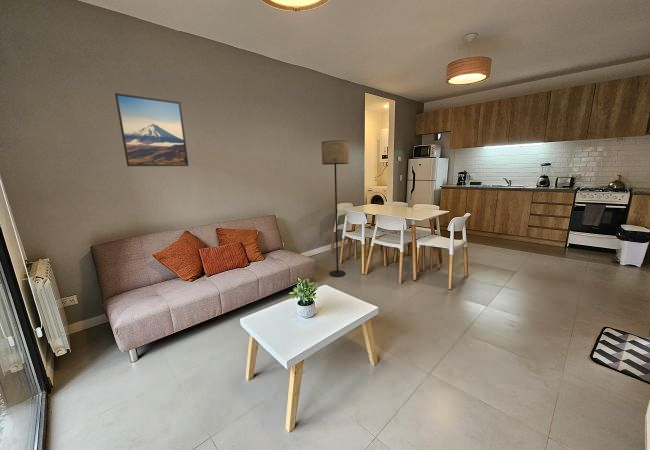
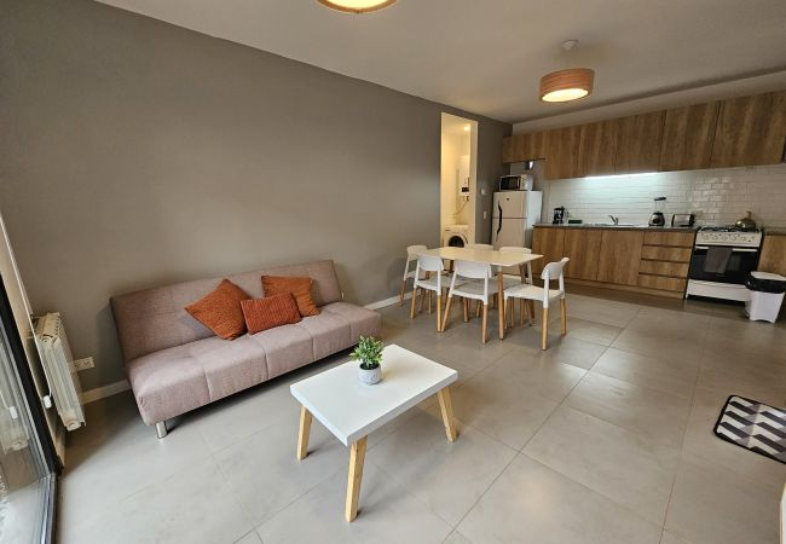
- floor lamp (336, 211)
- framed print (155, 132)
